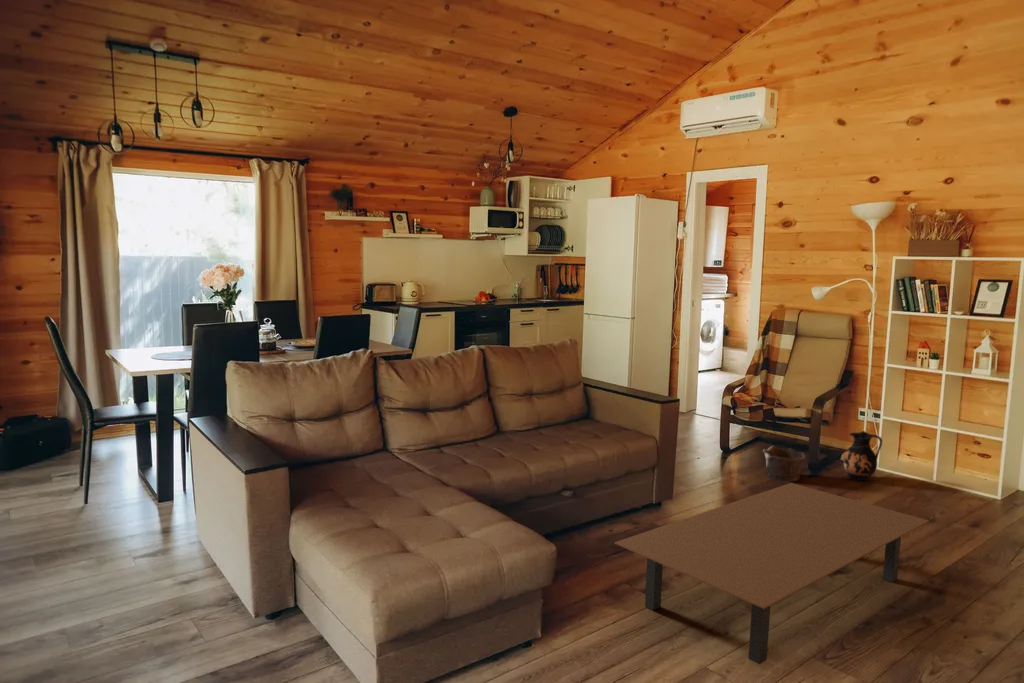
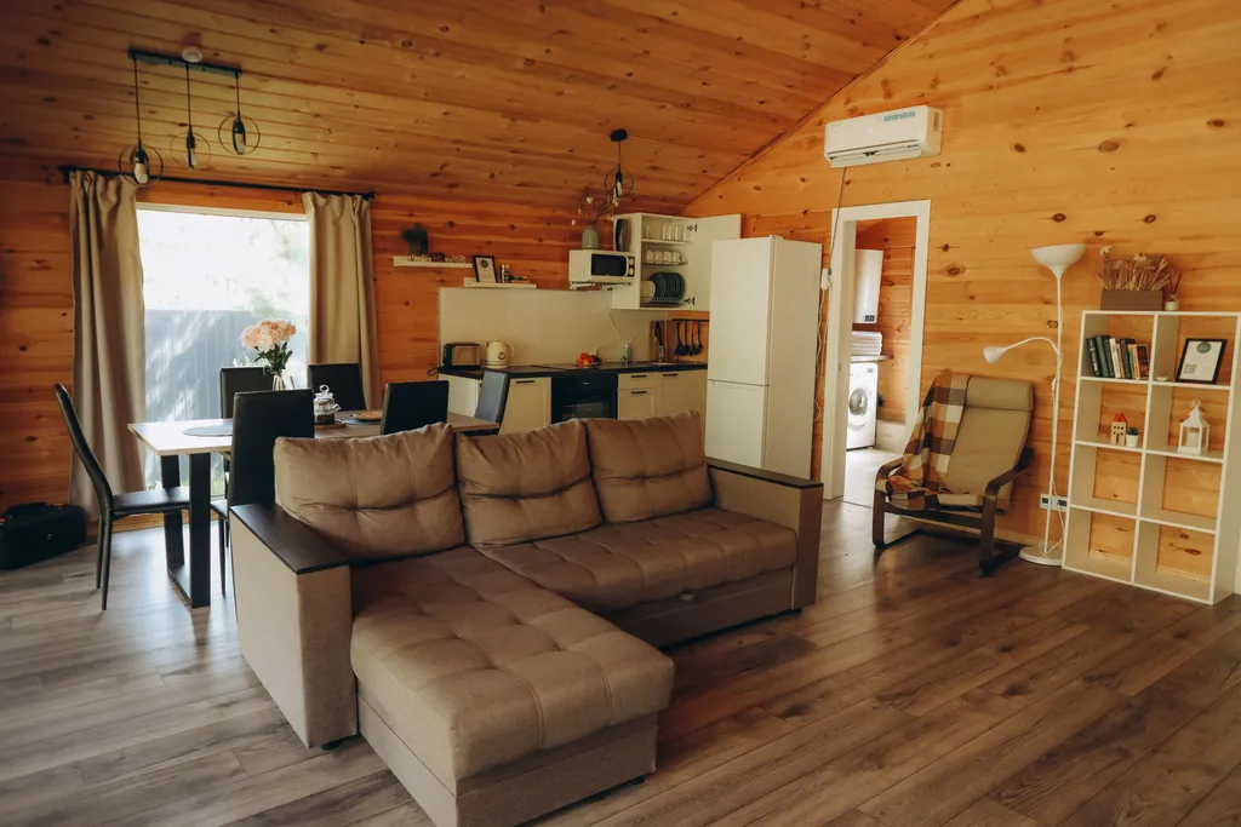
- coffee table (778, 561)
- clay pot (783, 459)
- ceramic jug (861, 455)
